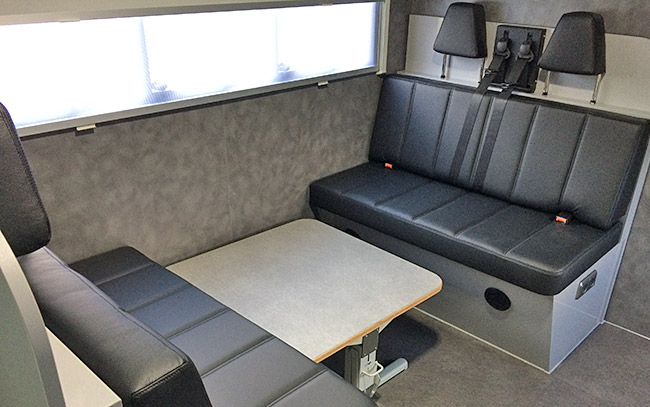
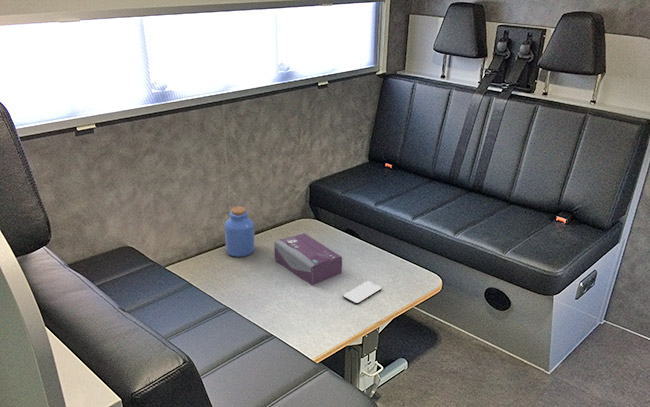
+ tissue box (307, 257)
+ smartphone (362, 292)
+ jar (239, 230)
